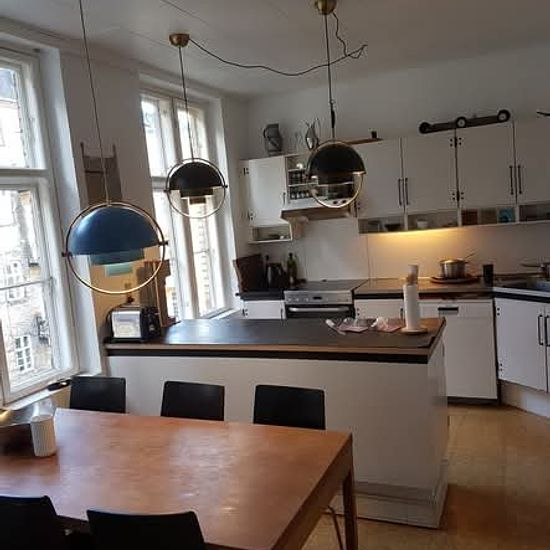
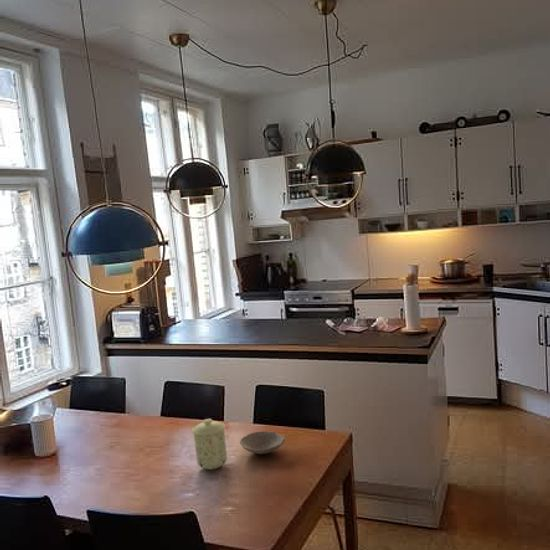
+ bowl (262, 445)
+ mug (210, 443)
